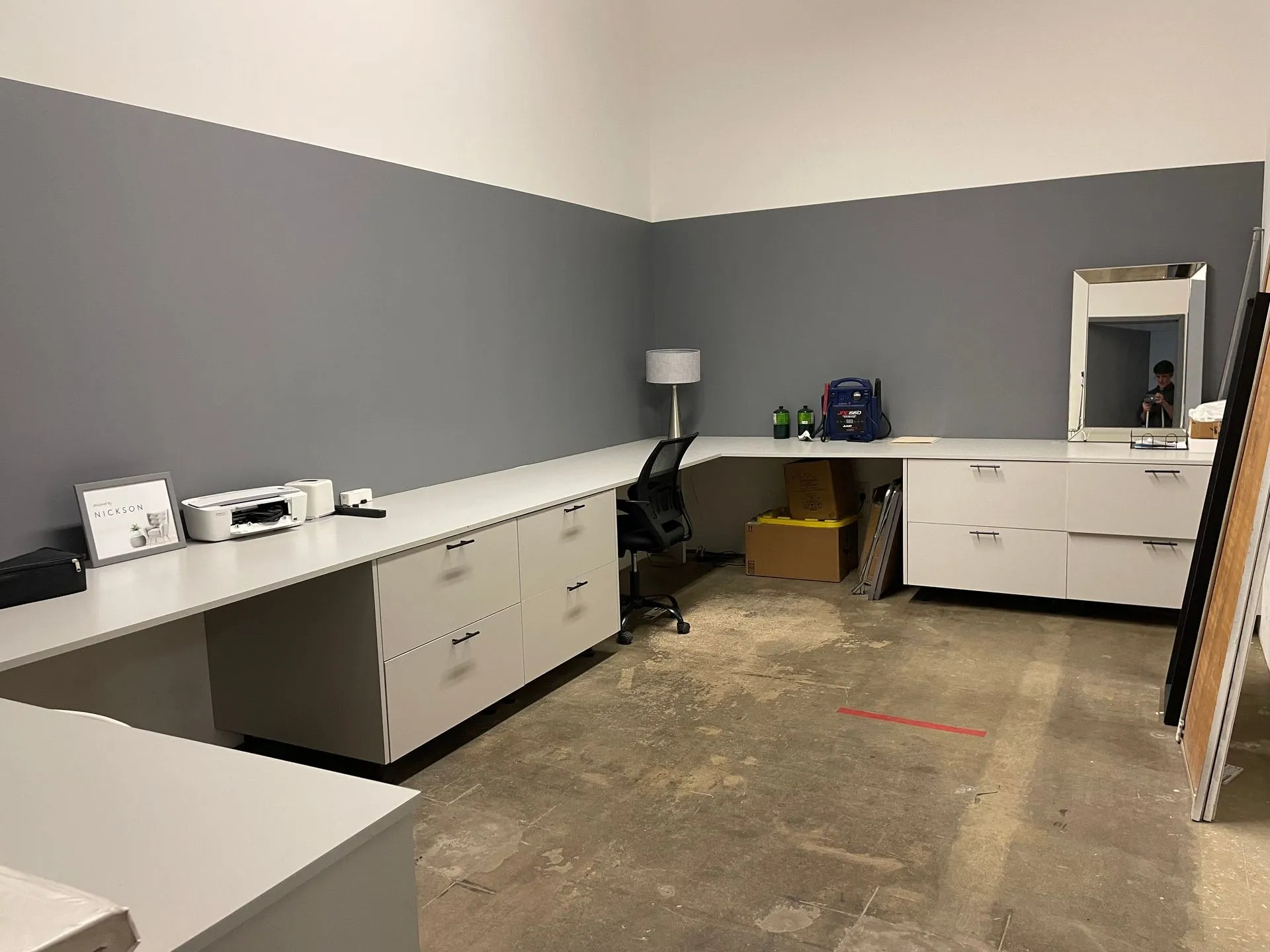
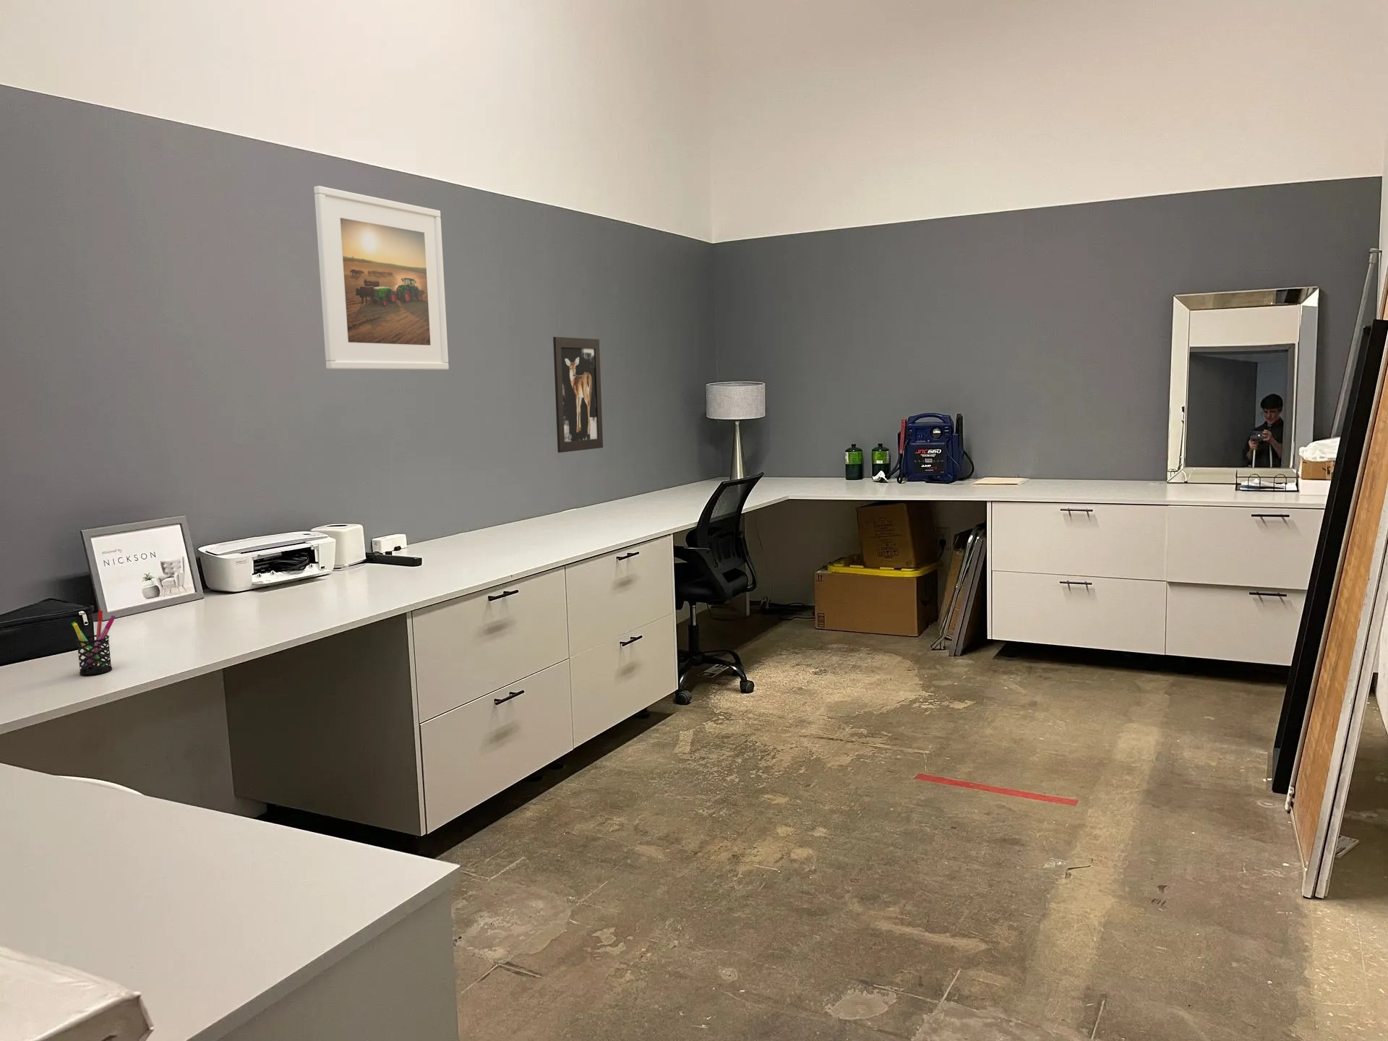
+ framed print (386, 284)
+ pen holder (91, 642)
+ wall art (579, 394)
